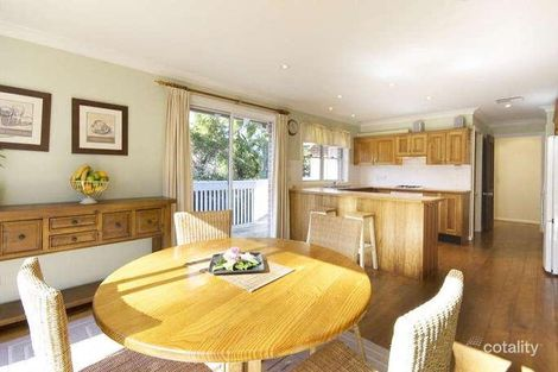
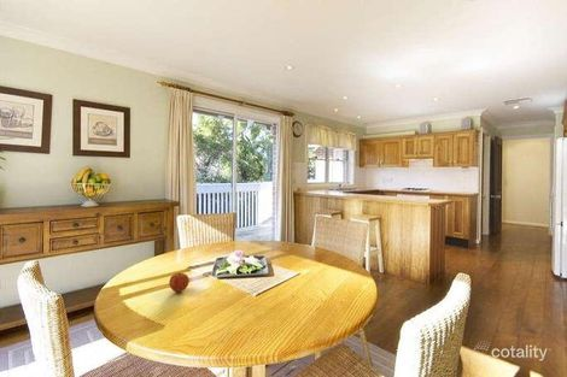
+ apple (179, 282)
